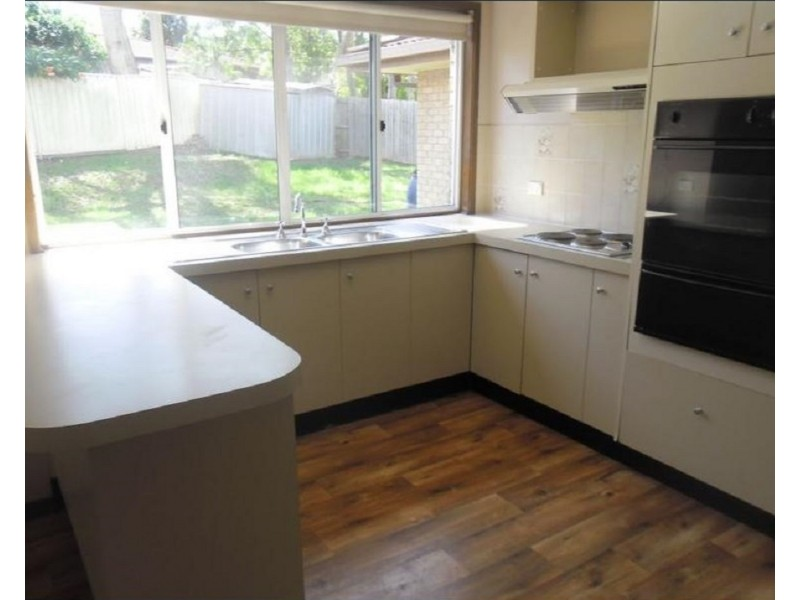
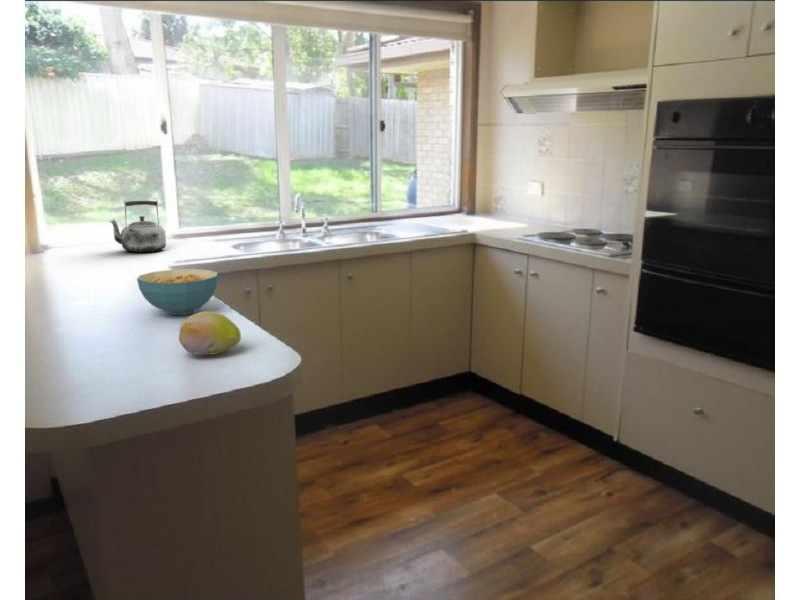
+ kettle (137, 225)
+ fruit (210, 332)
+ cereal bowl (180, 293)
